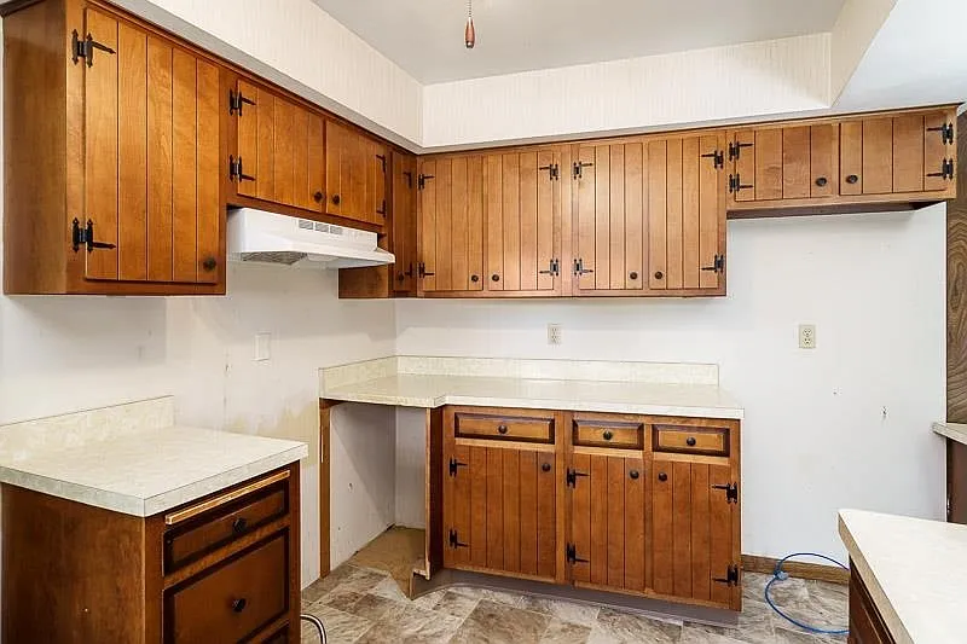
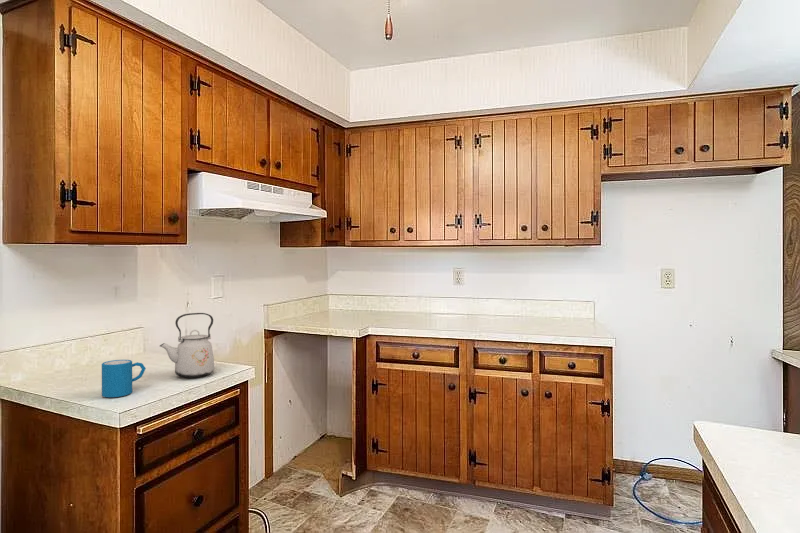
+ mug (124, 377)
+ kettle (187, 344)
